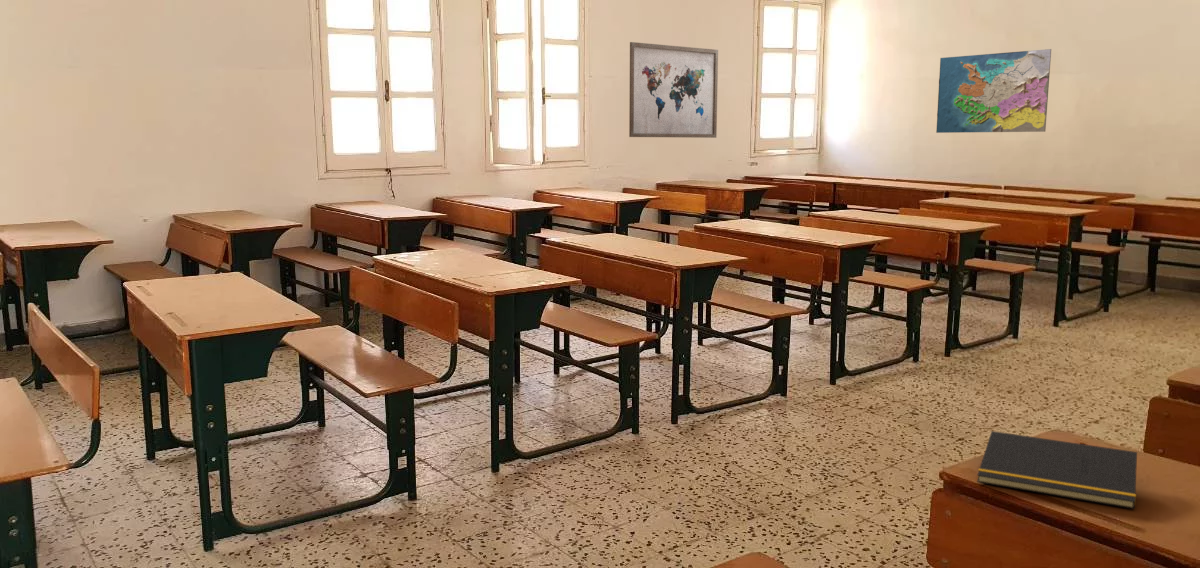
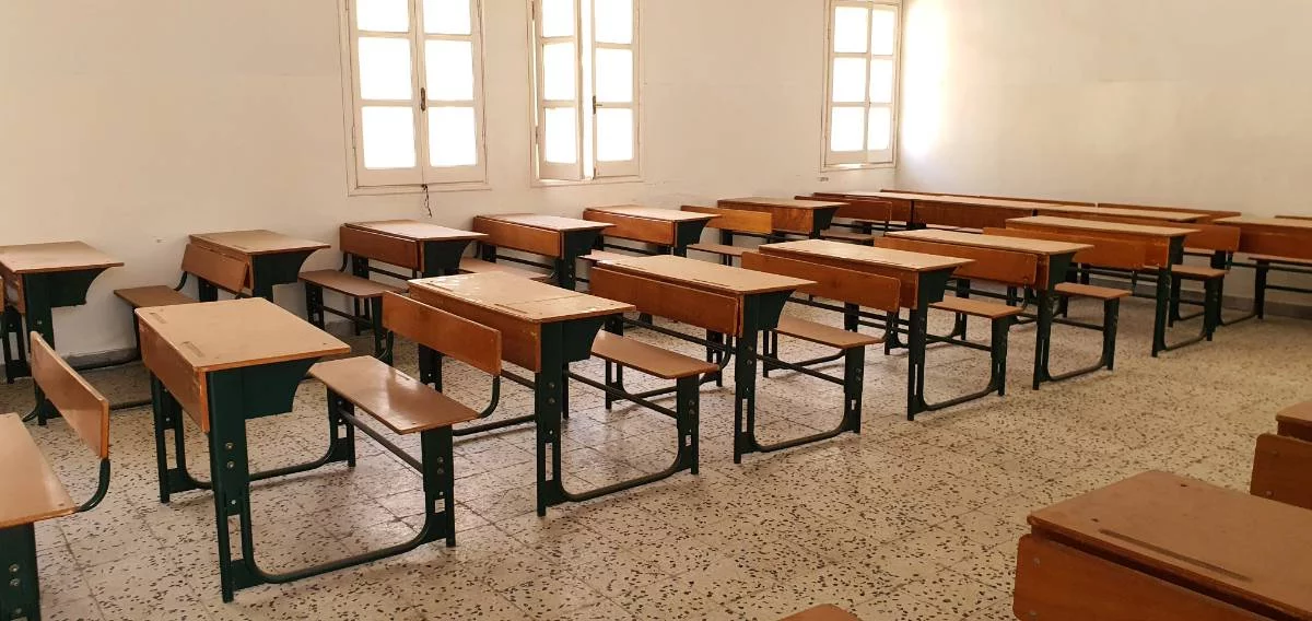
- map (990, 93)
- wall art (675, 92)
- notepad (1057, 466)
